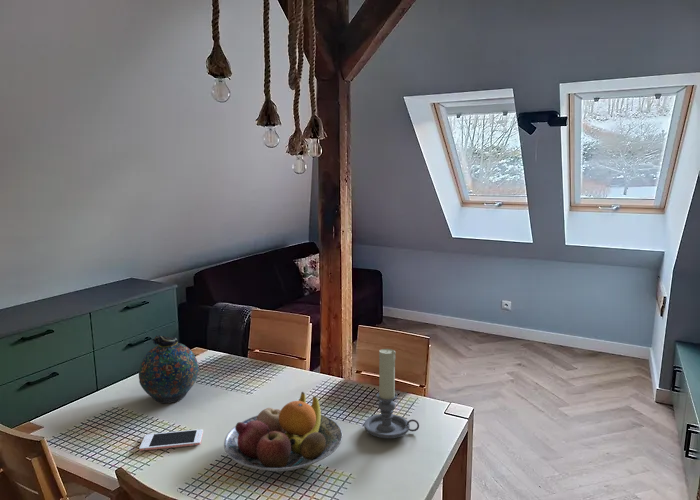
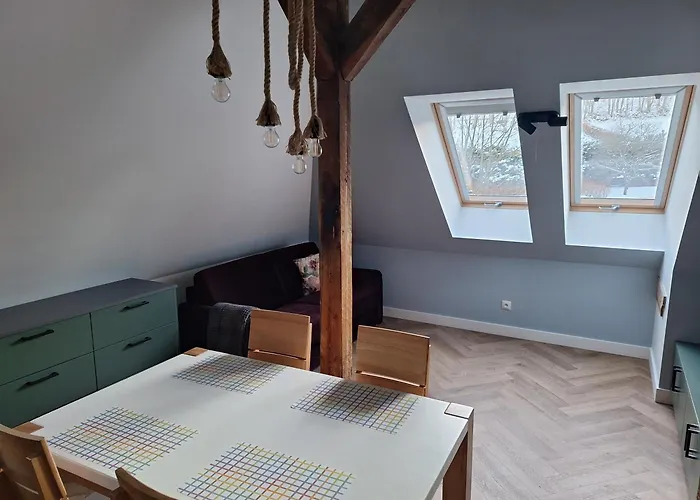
- snuff bottle (168, 365)
- candle holder (391, 390)
- fruit bowl (283, 431)
- cell phone (172, 439)
